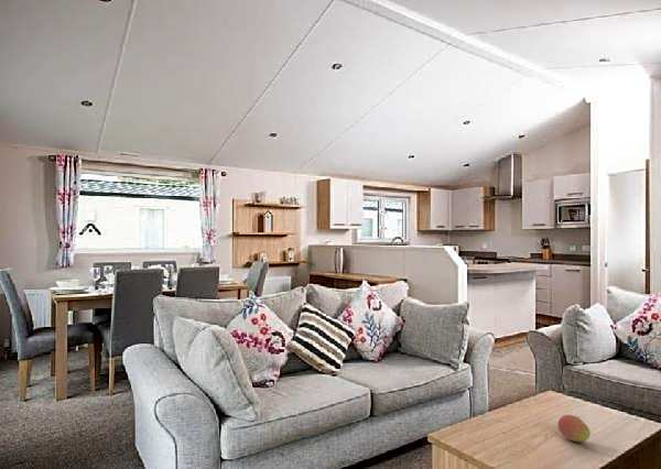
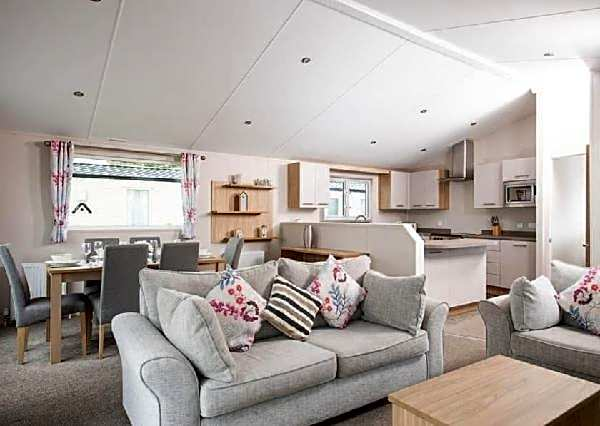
- fruit (573, 428)
